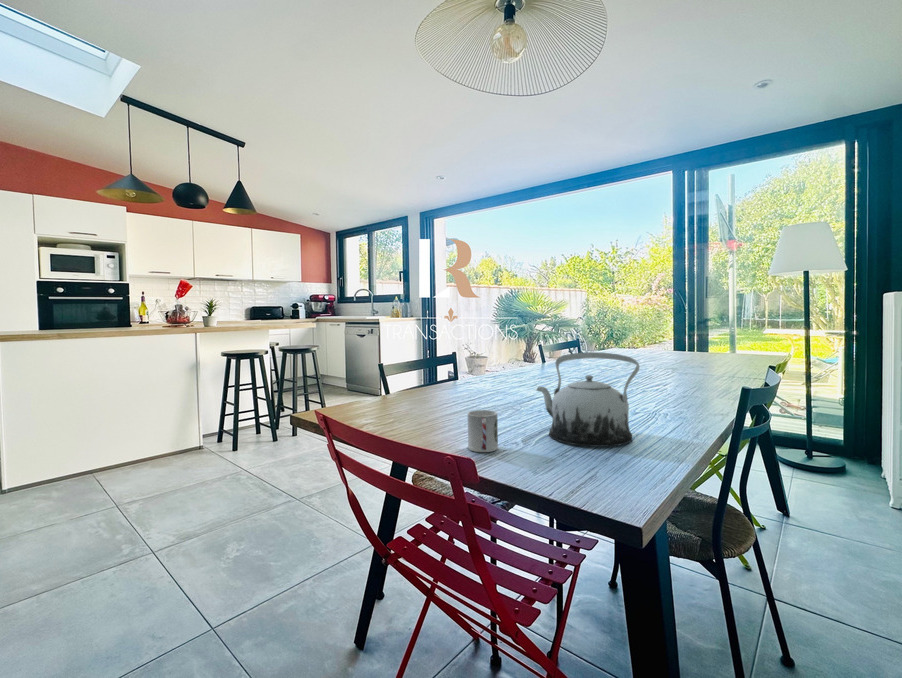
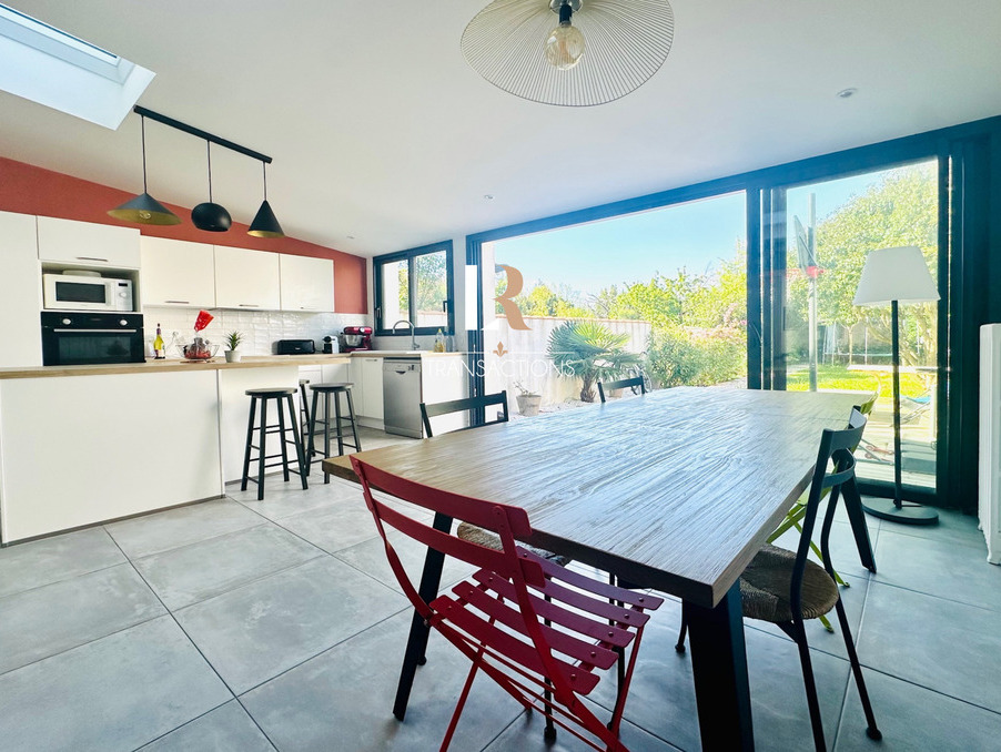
- teapot (582, 394)
- cup (483, 432)
